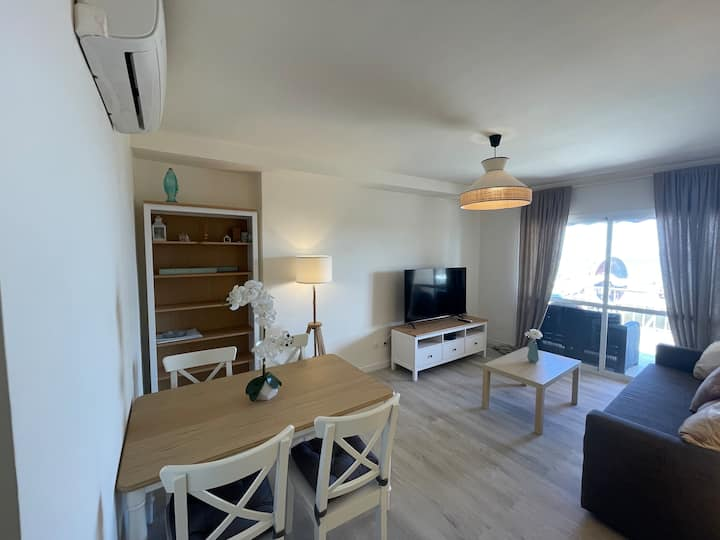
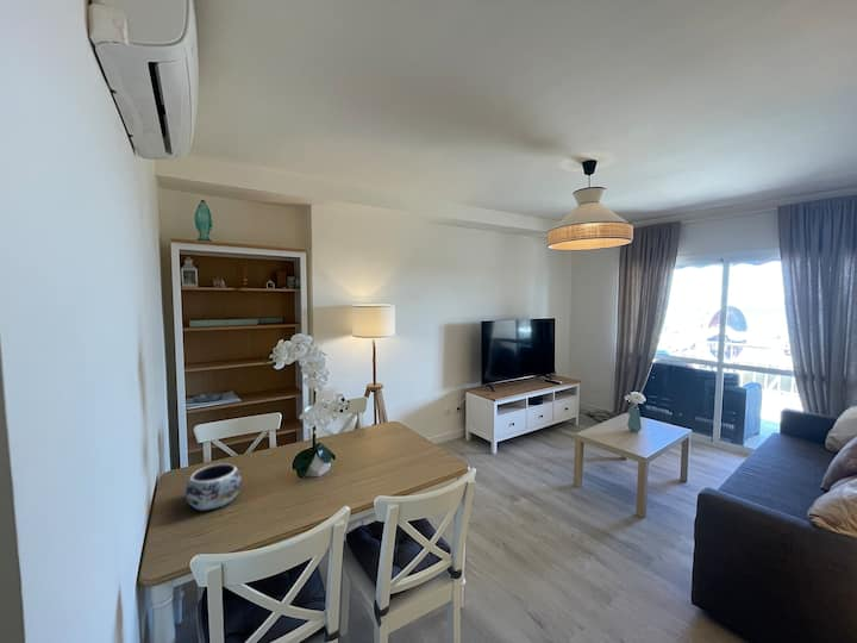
+ decorative bowl (214, 486)
